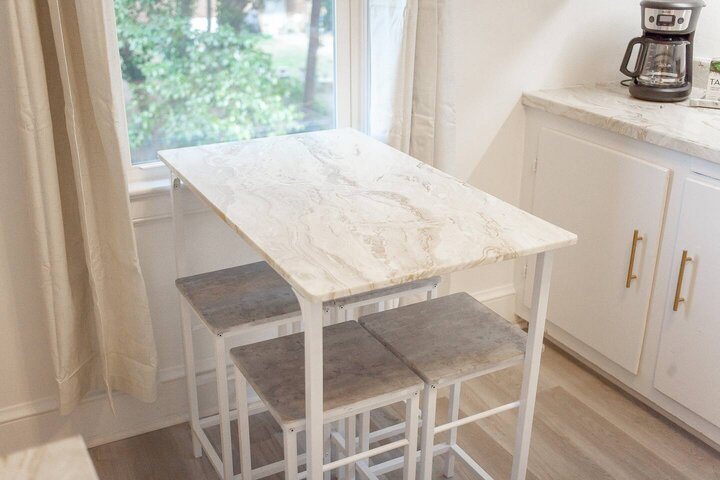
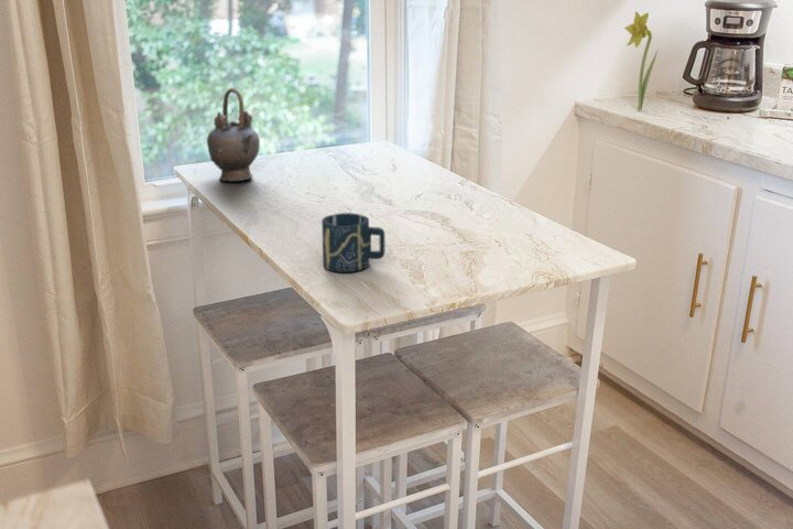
+ cup (354, 242)
+ teapot (236, 134)
+ flower (642, 62)
